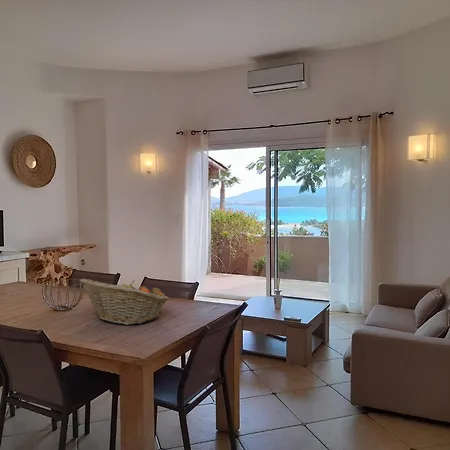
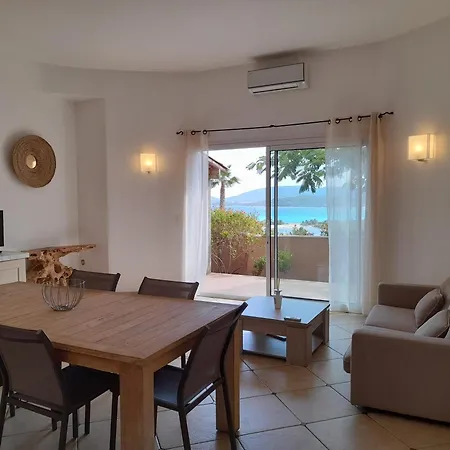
- fruit basket (124, 297)
